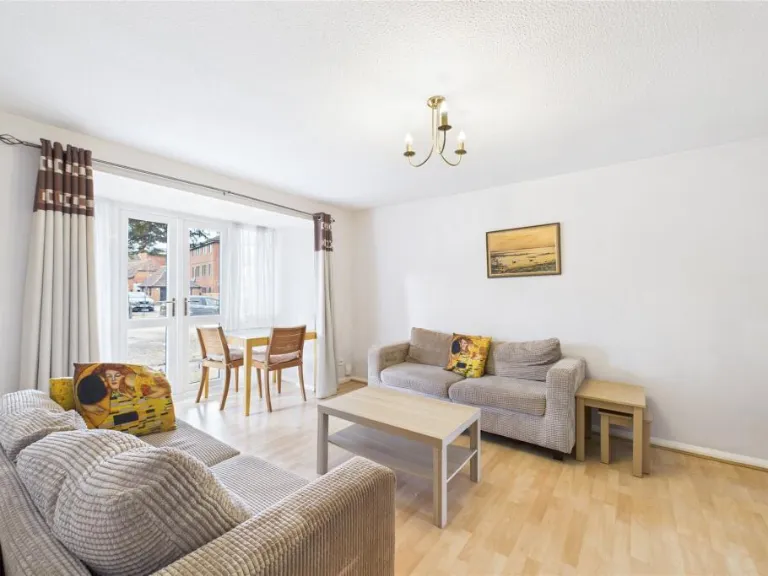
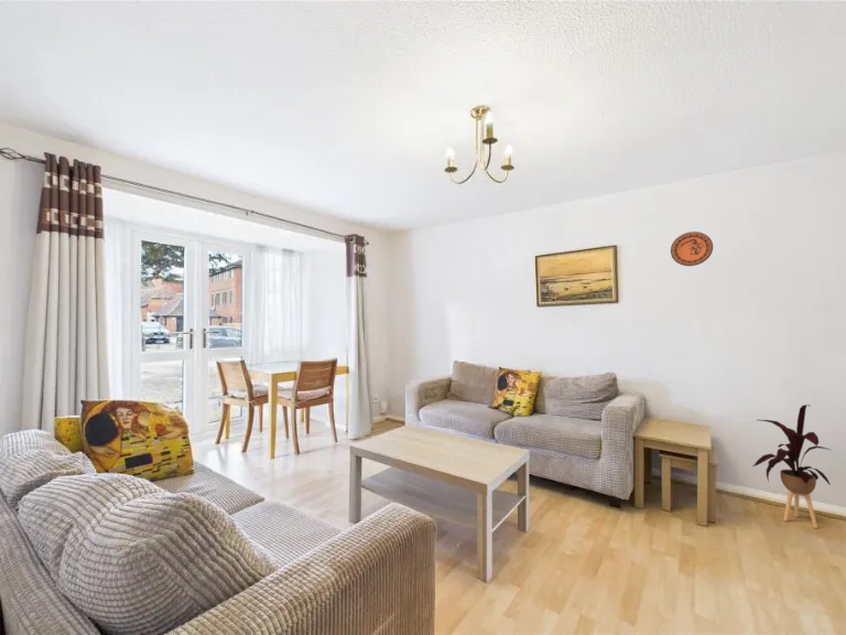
+ decorative plate (691, 248)
+ house plant (789, 461)
